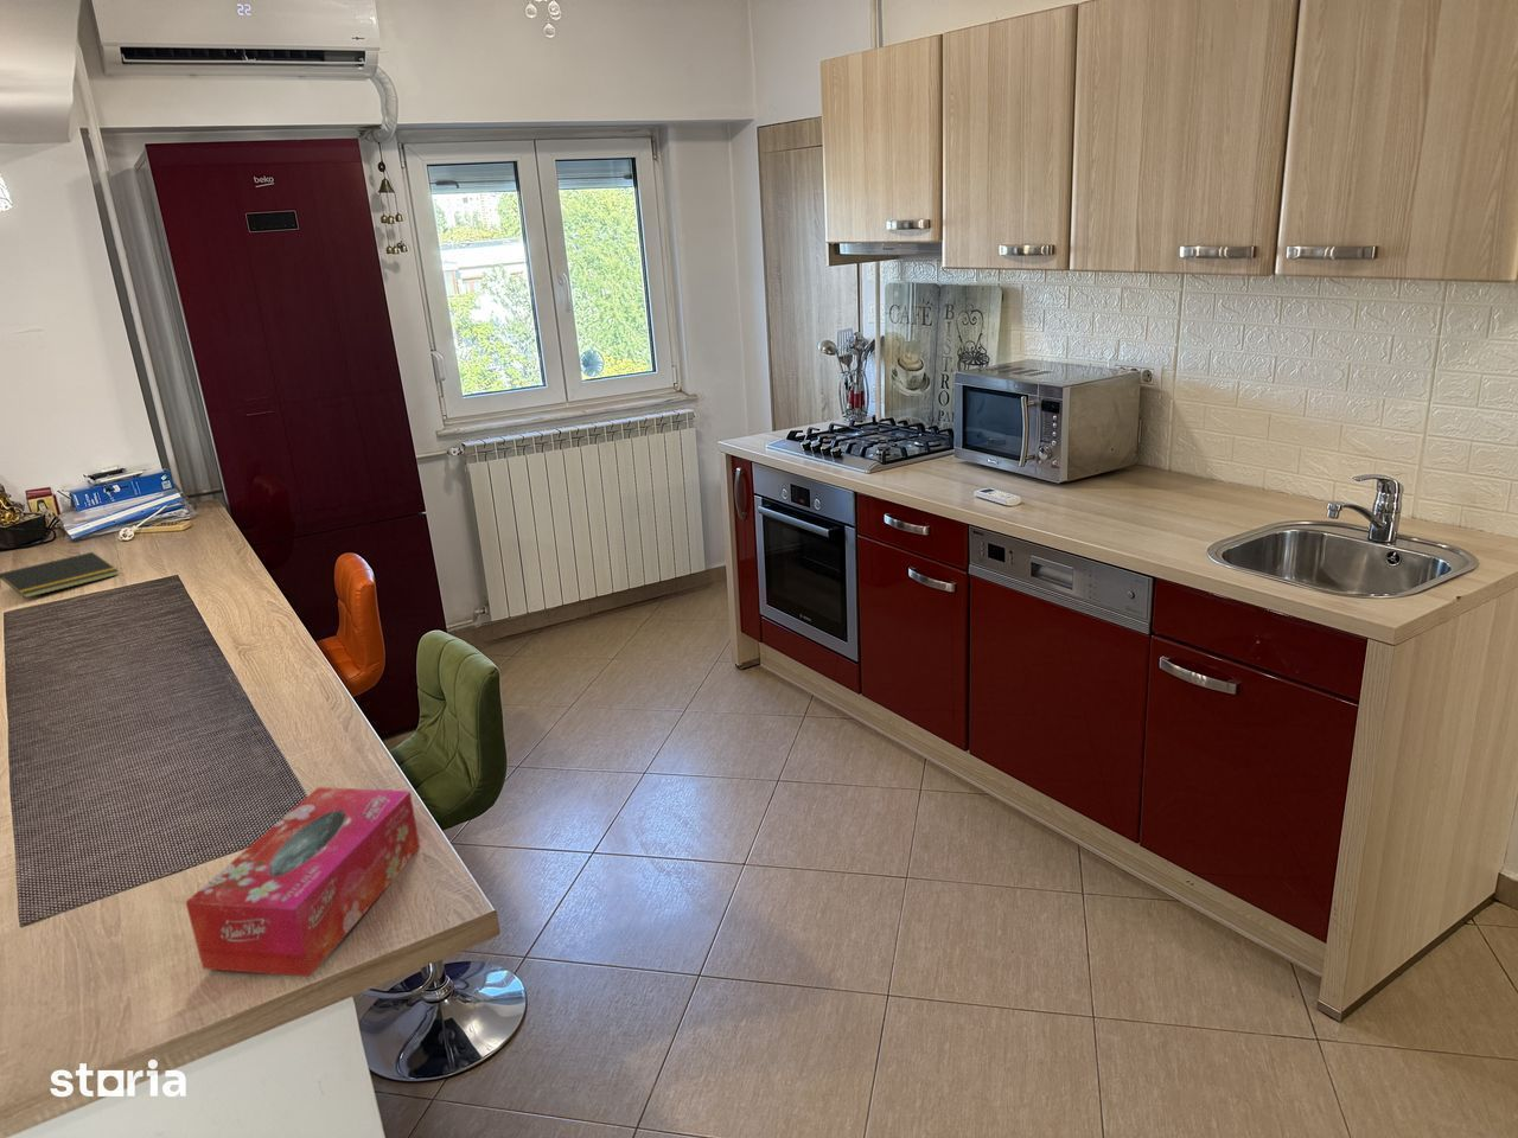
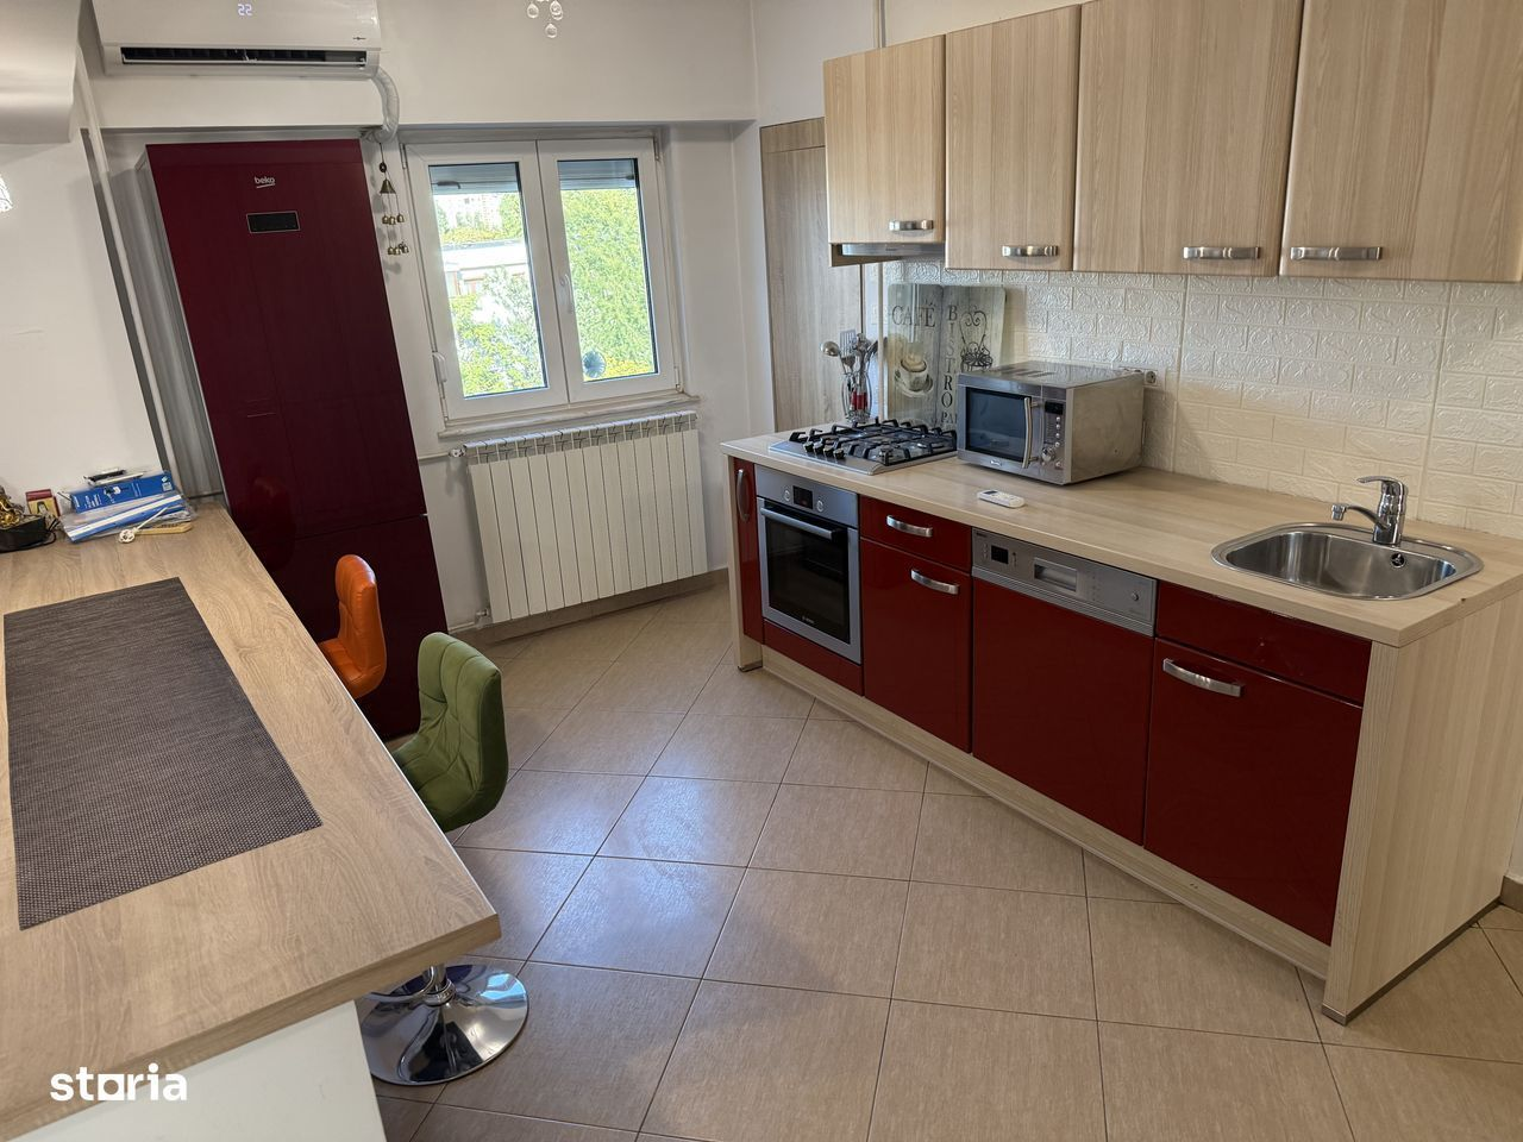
- notepad (60, 574)
- tissue box (314, 873)
